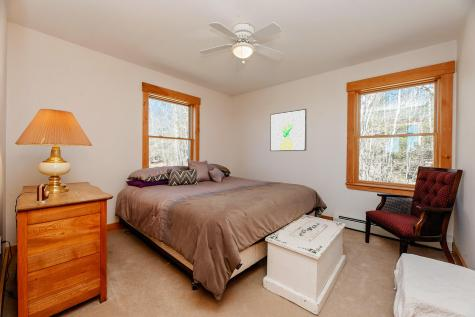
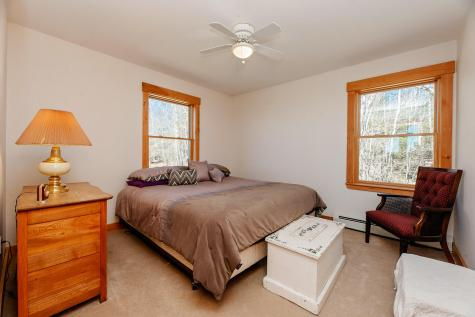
- wall art (287, 131)
